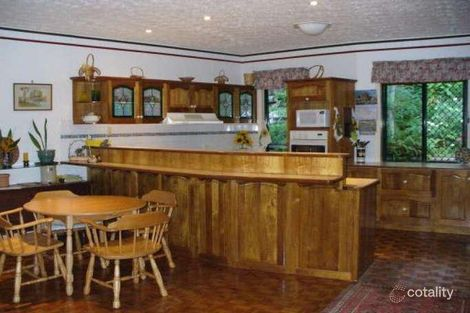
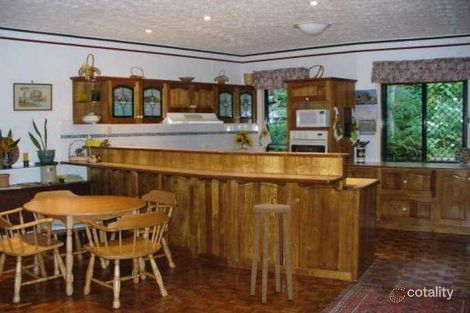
+ stool (275, 251)
